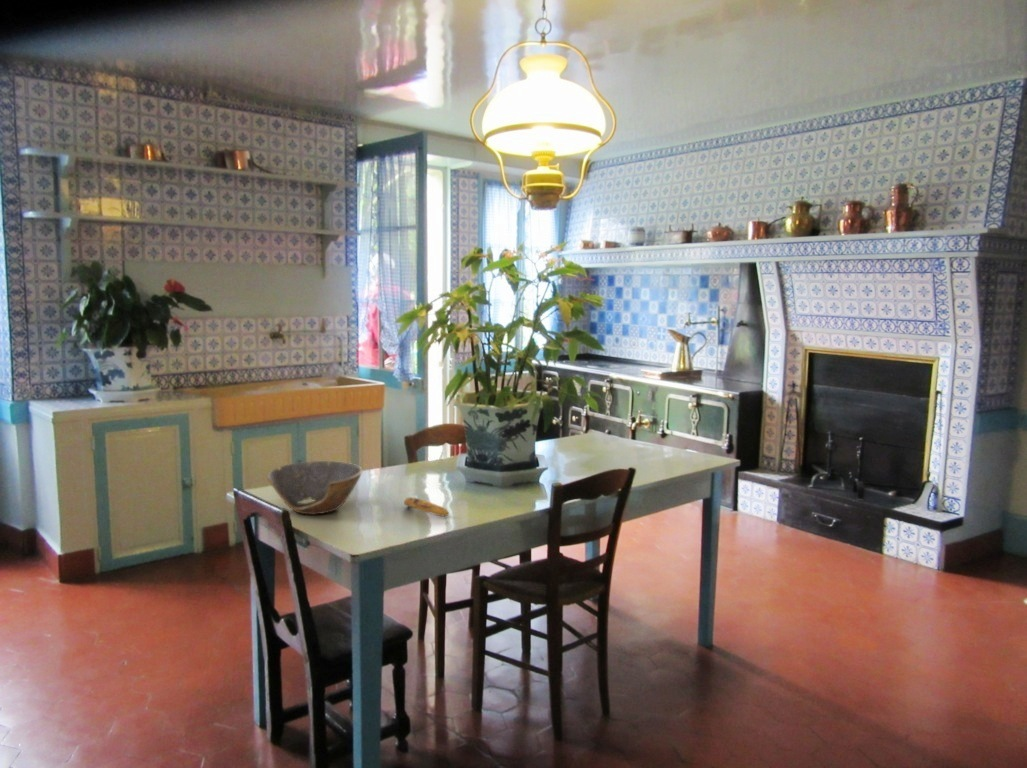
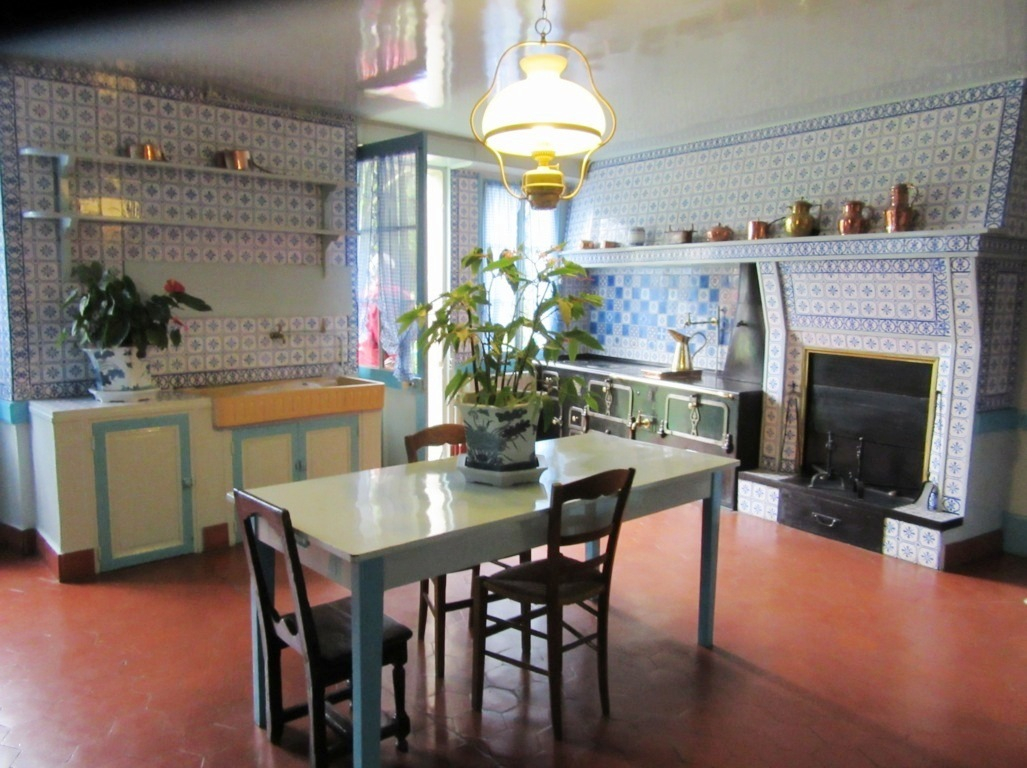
- bowl (318, 488)
- banana (424, 505)
